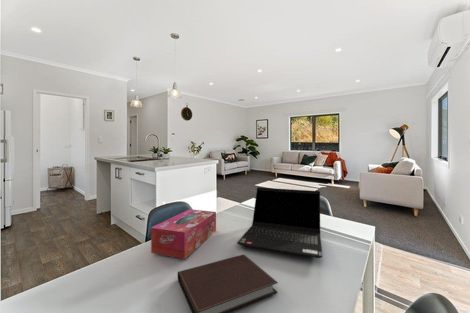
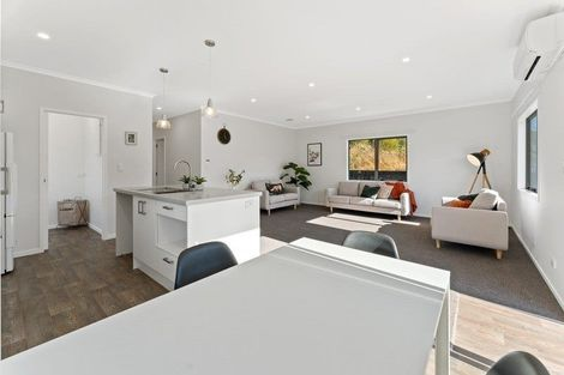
- laptop computer (282, 216)
- notebook (225, 281)
- tissue box (187, 229)
